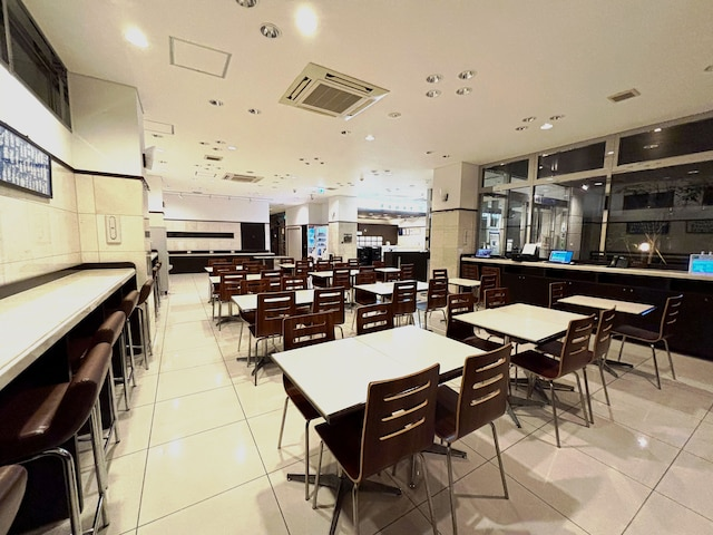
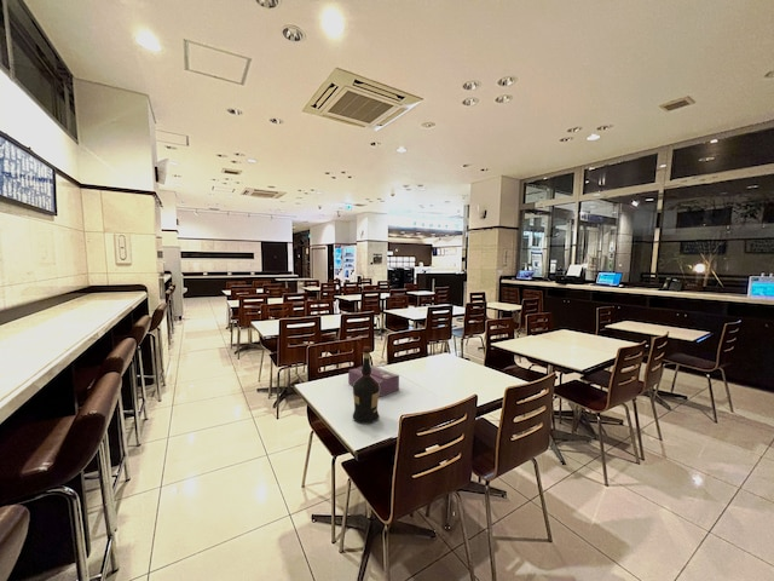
+ liquor (365, 382)
+ tissue box (374, 378)
